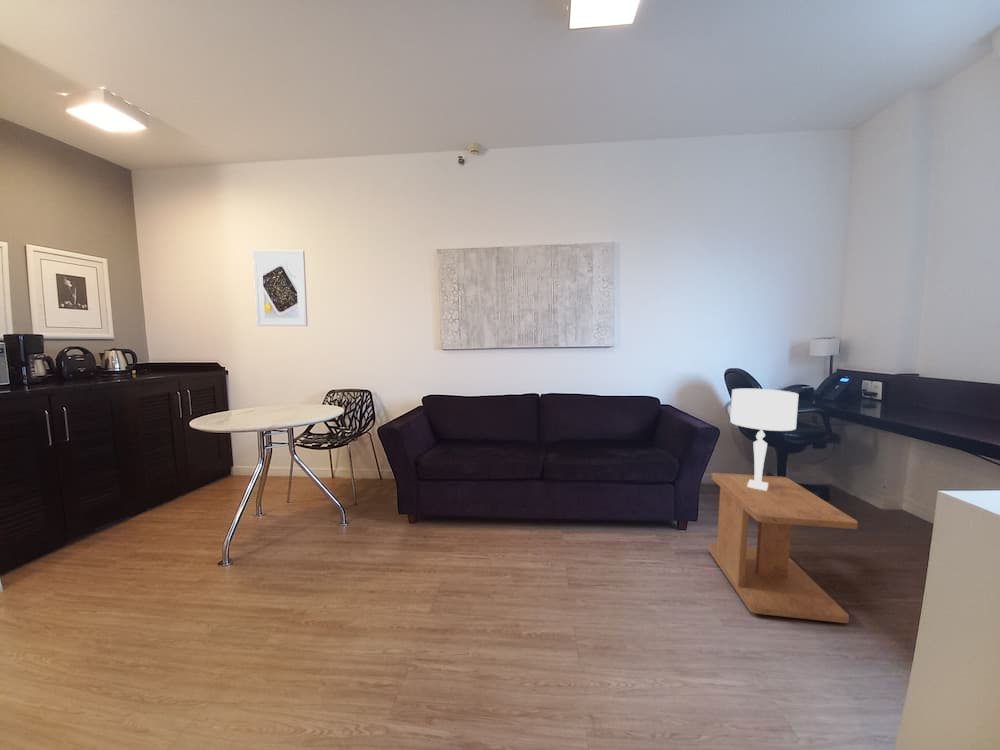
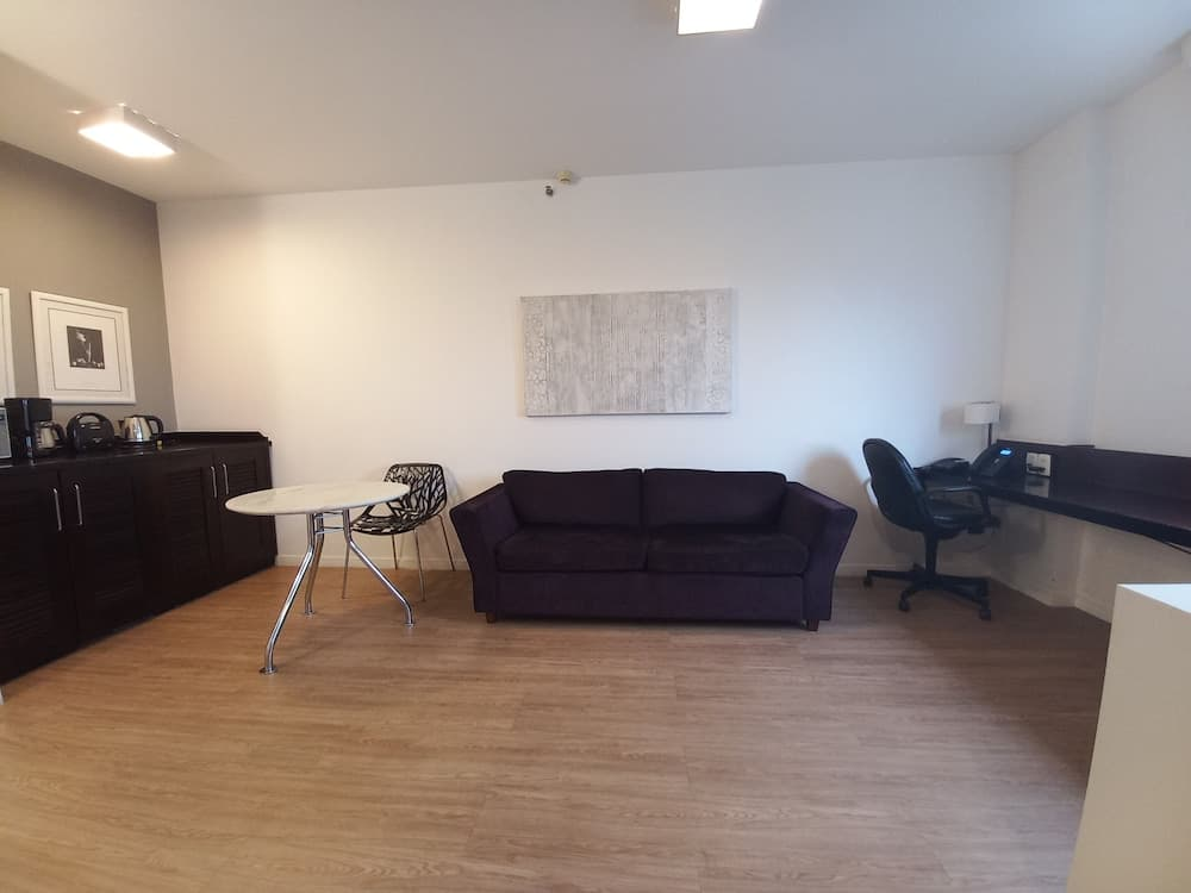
- side table (770, 538)
- table lamp (760, 438)
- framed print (280, 288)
